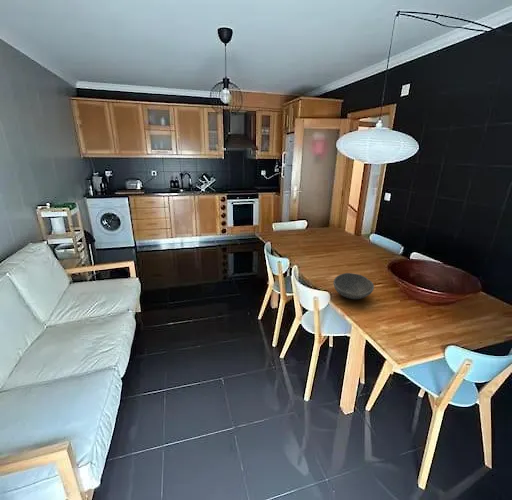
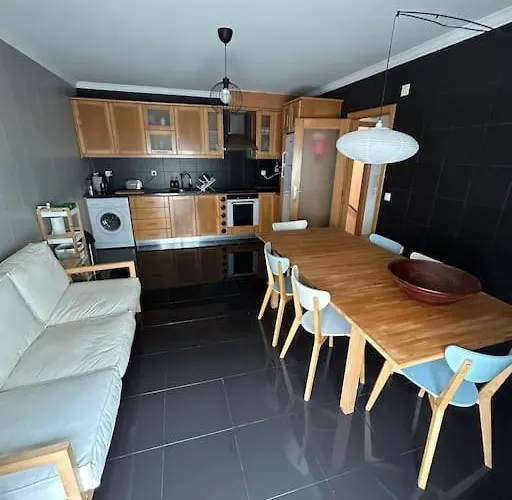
- bowl (352, 288)
